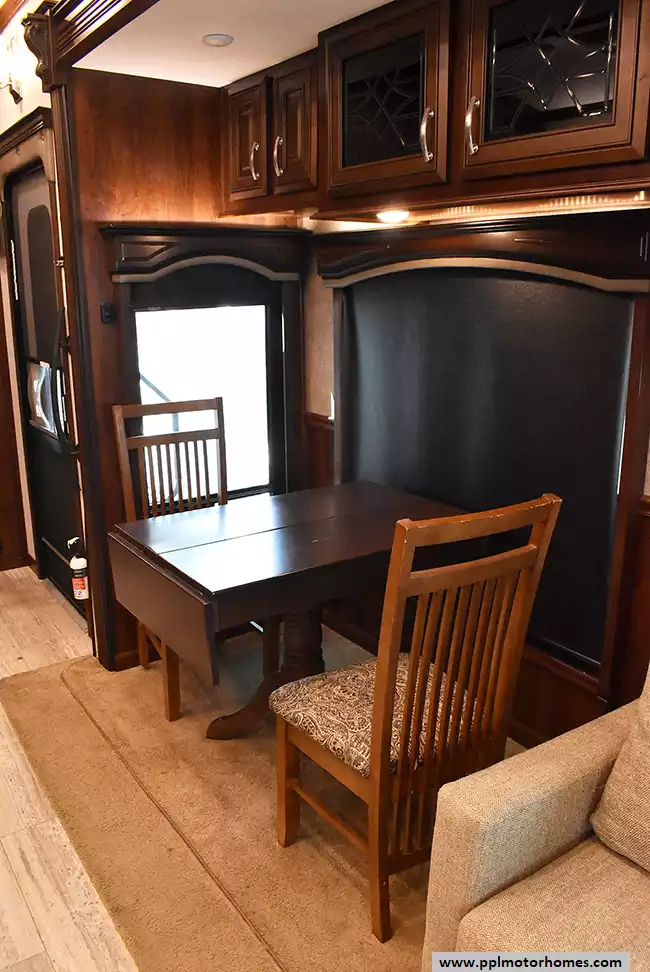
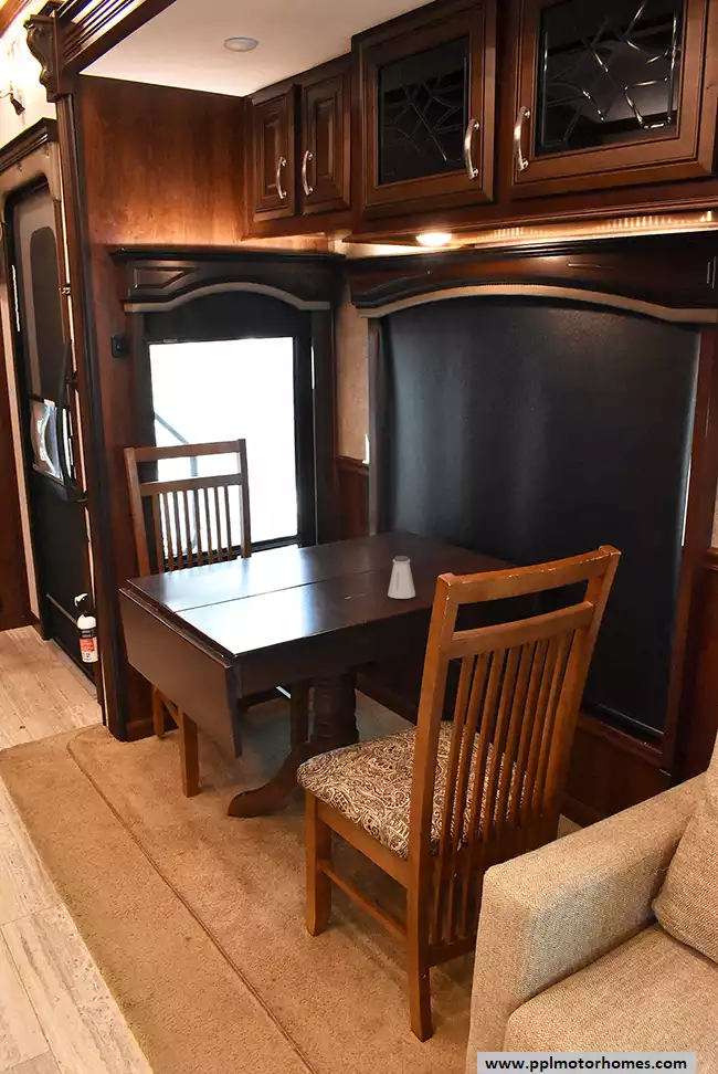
+ saltshaker (401, 576)
